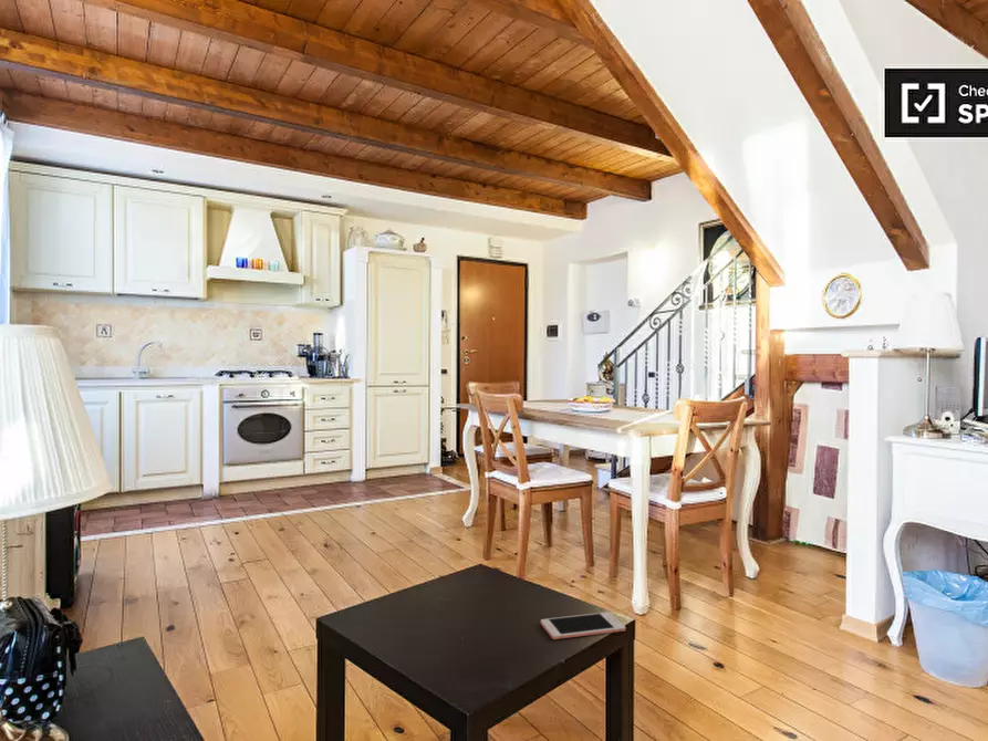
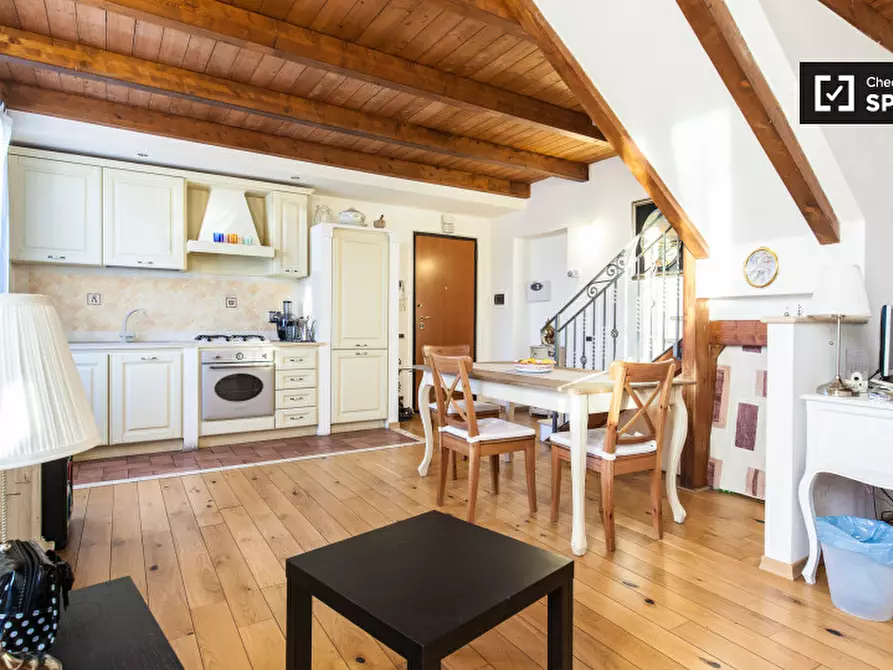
- cell phone (582, 625)
